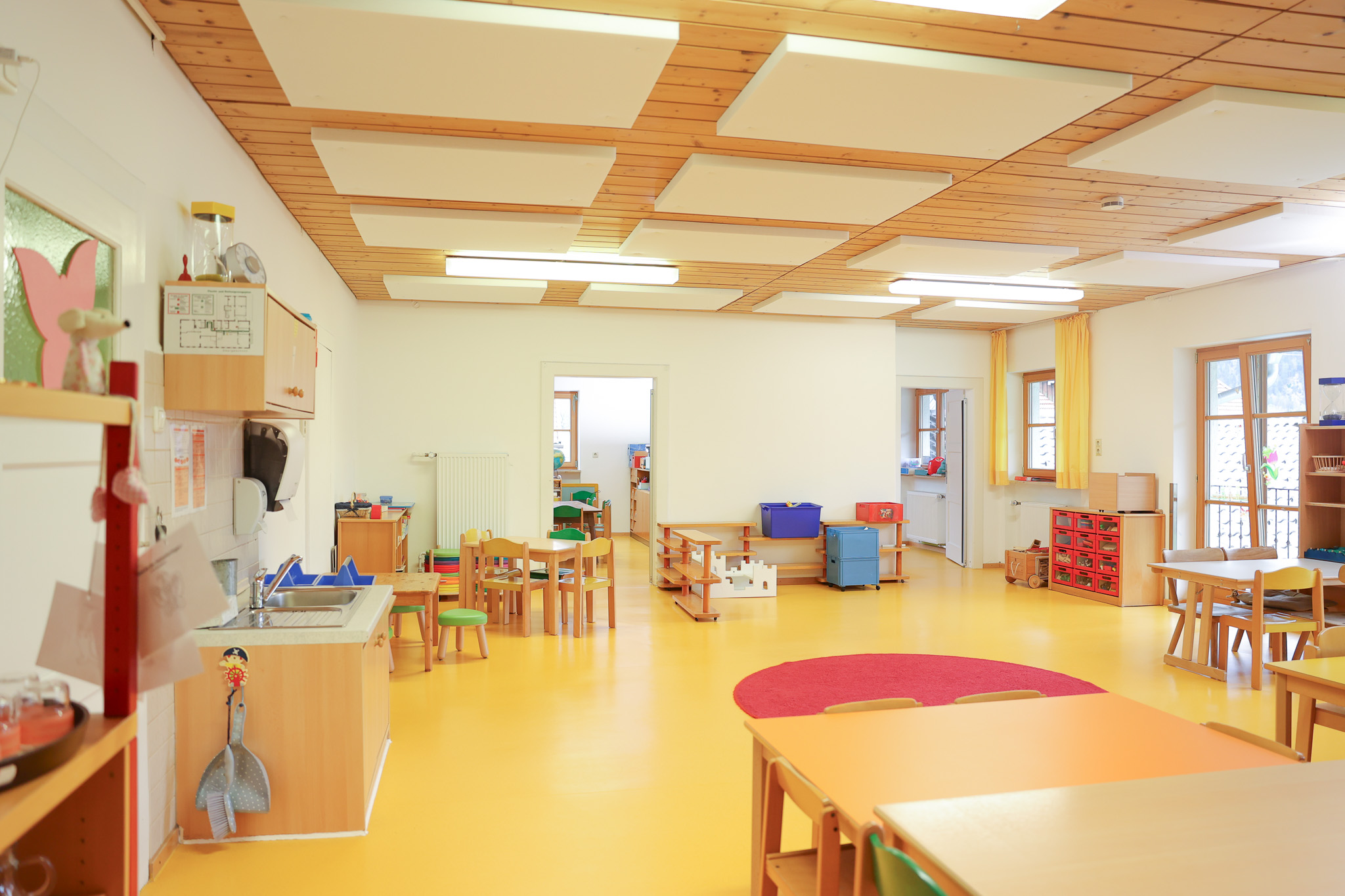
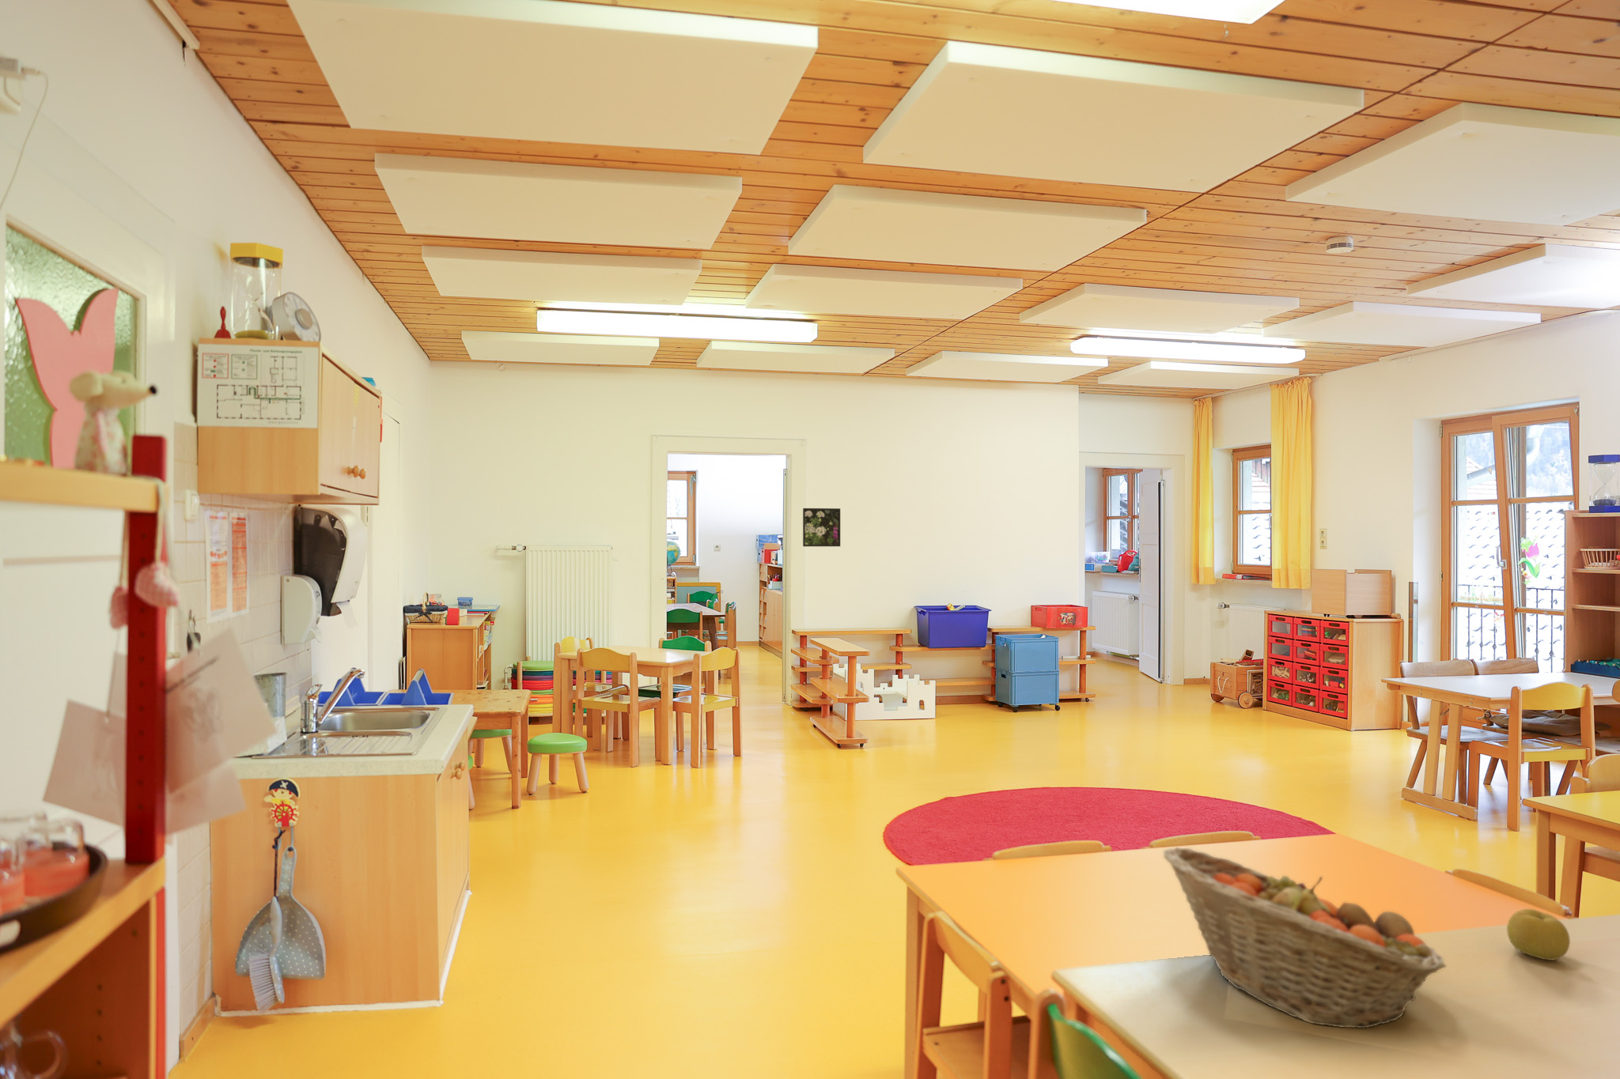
+ fruit basket (1291, 924)
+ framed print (821, 527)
+ fruit (1538, 933)
